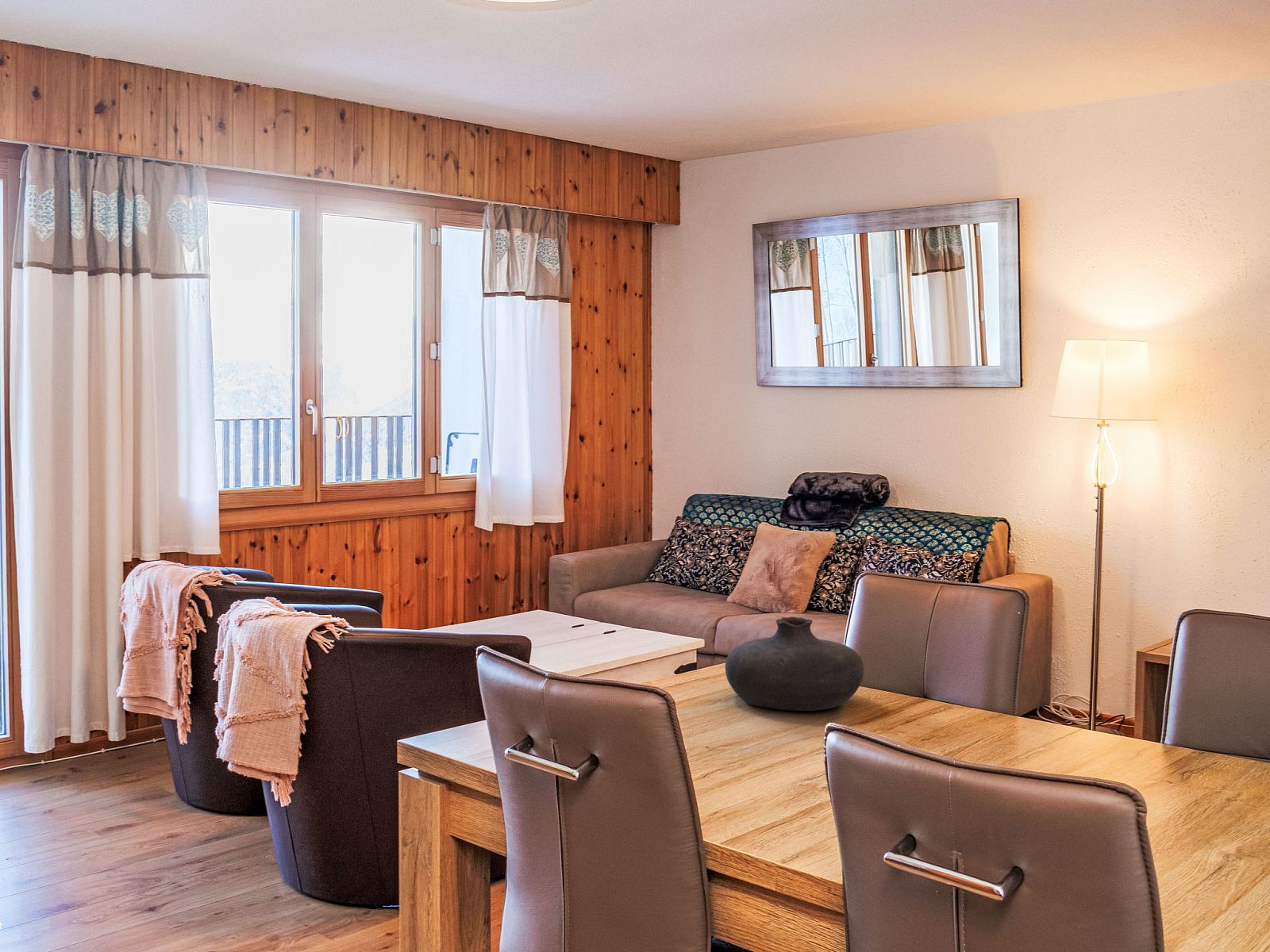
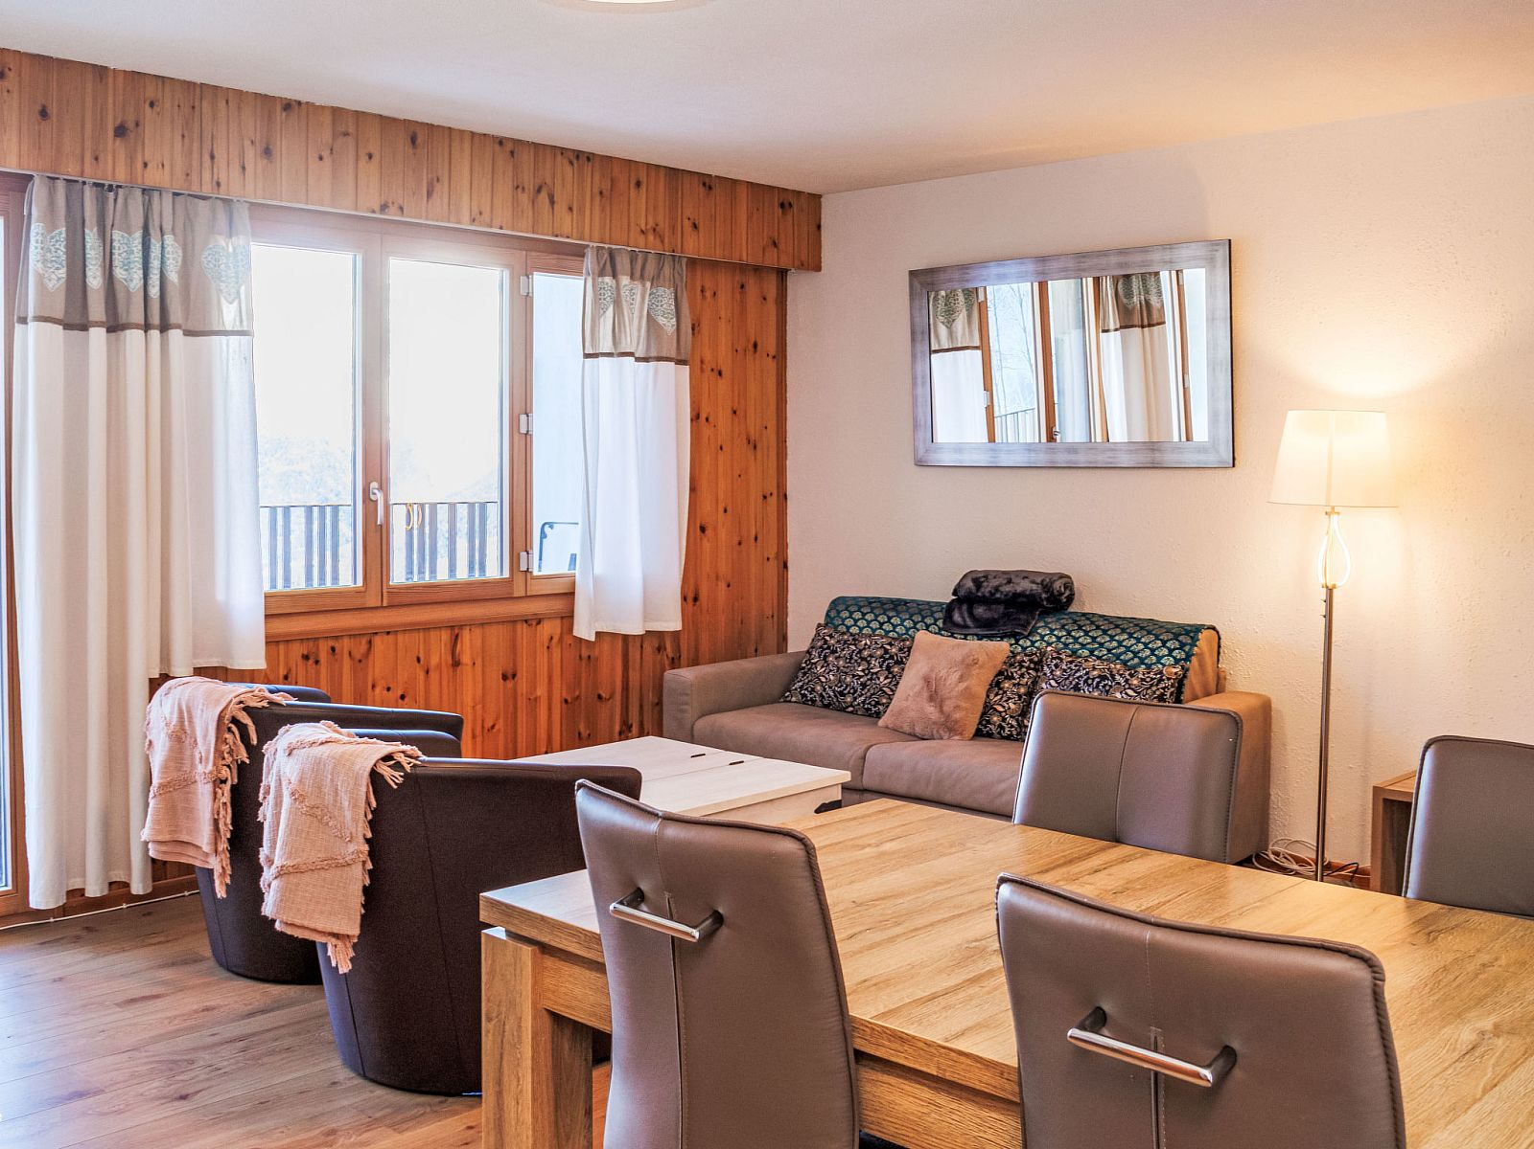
- vase (794, 659)
